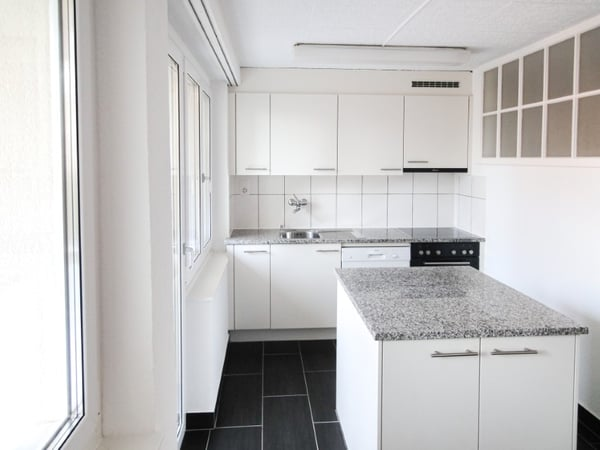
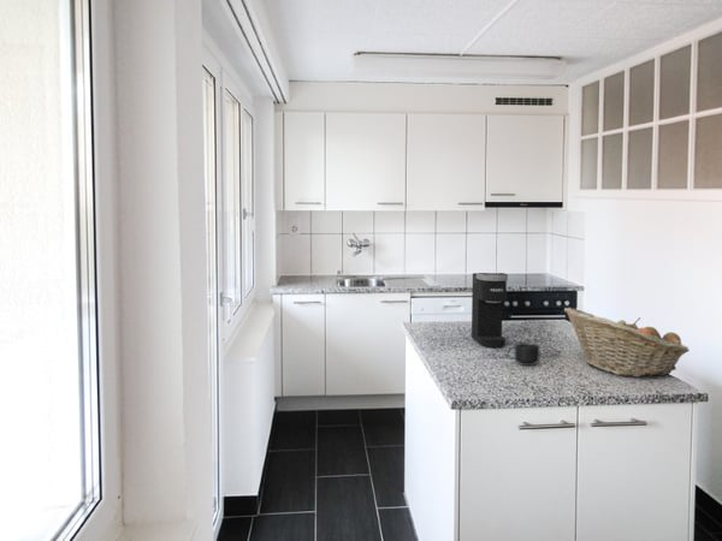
+ coffee maker (489, 307)
+ fruit basket (622, 338)
+ mug (522, 353)
